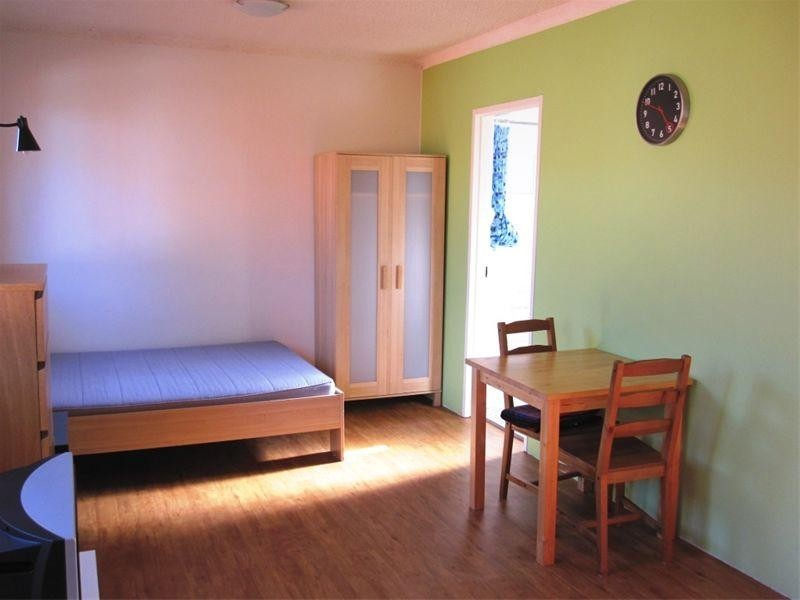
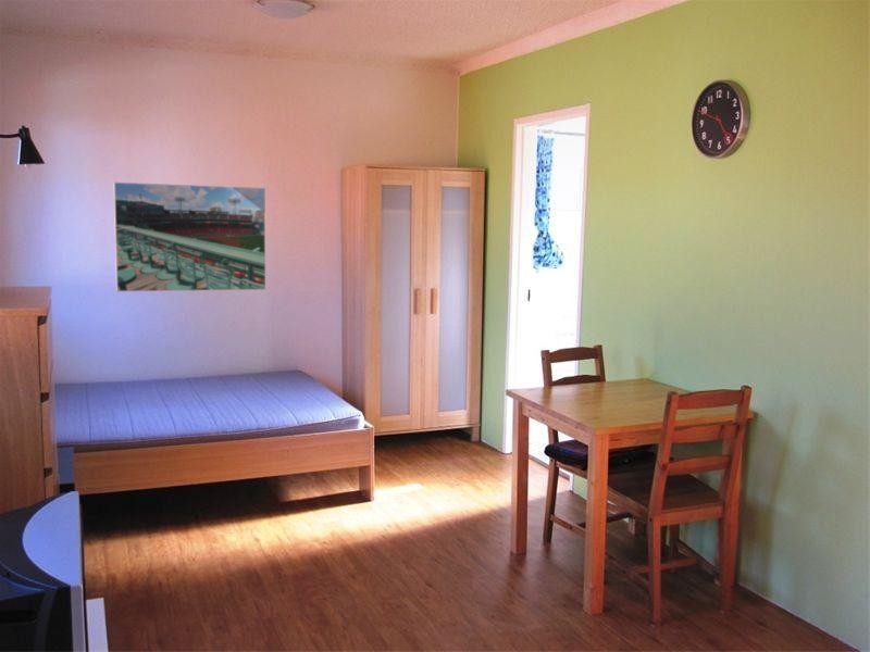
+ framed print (192, 238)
